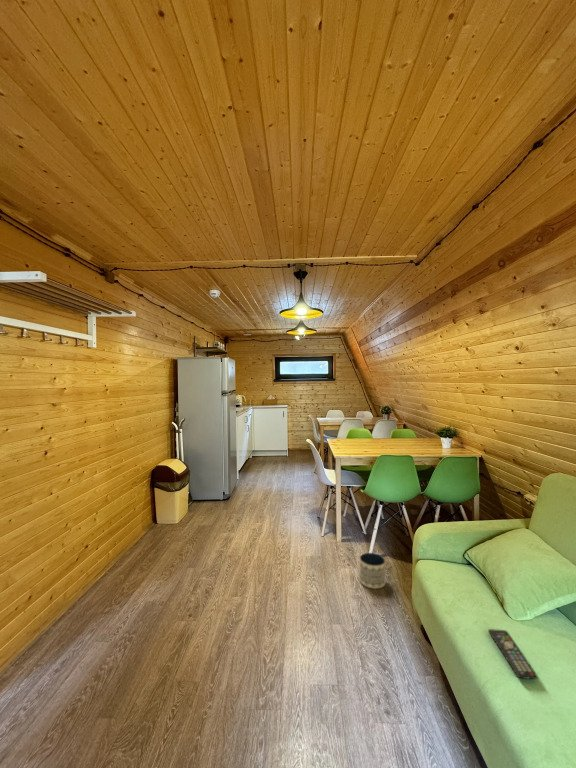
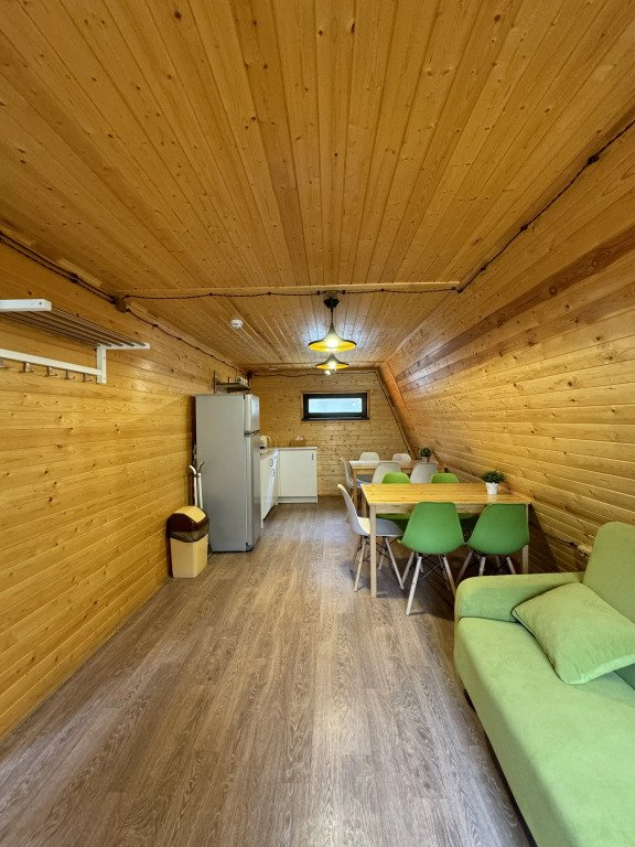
- planter (372, 570)
- remote control (510, 651)
